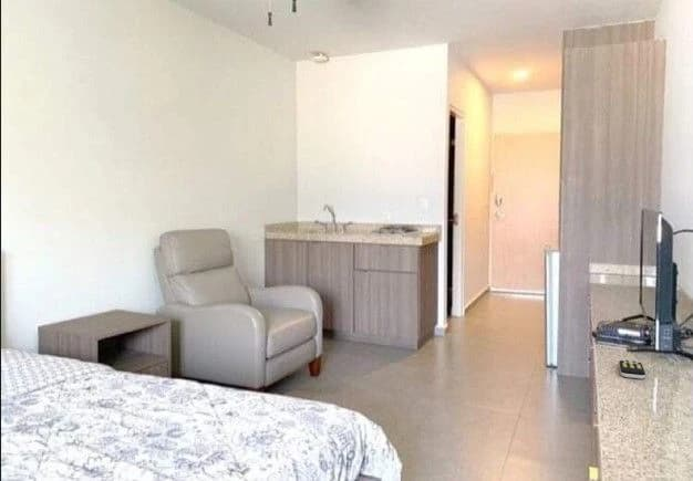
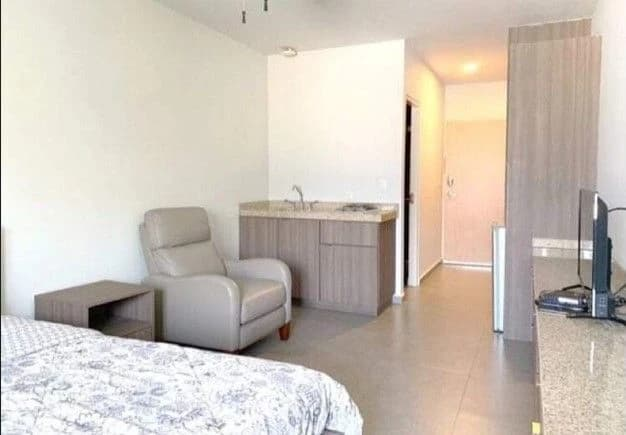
- remote control (631, 368)
